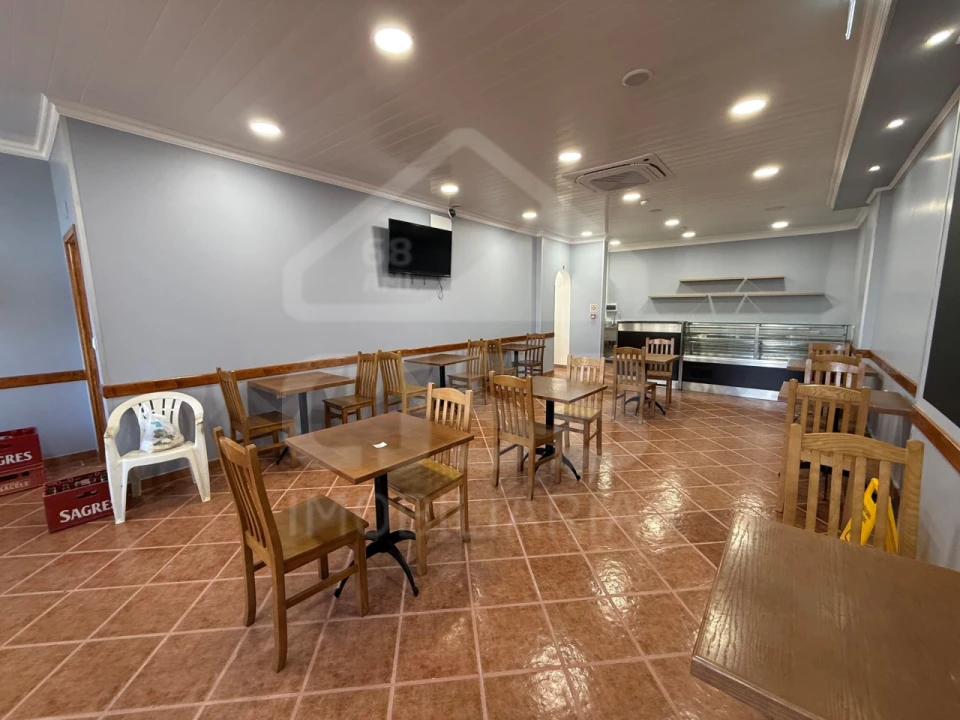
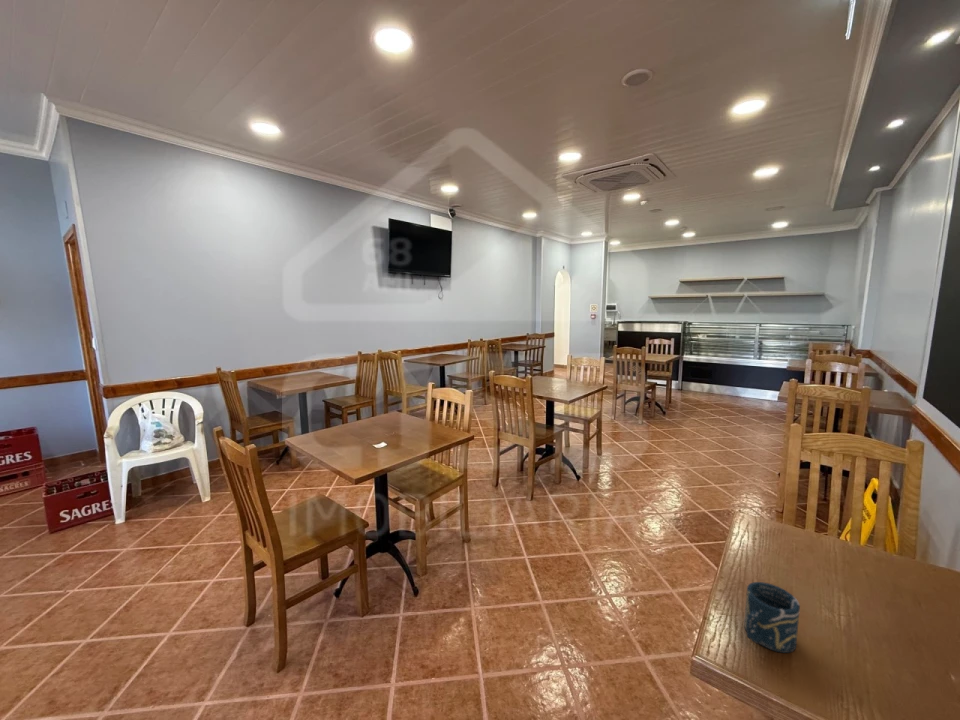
+ cup (767, 618)
